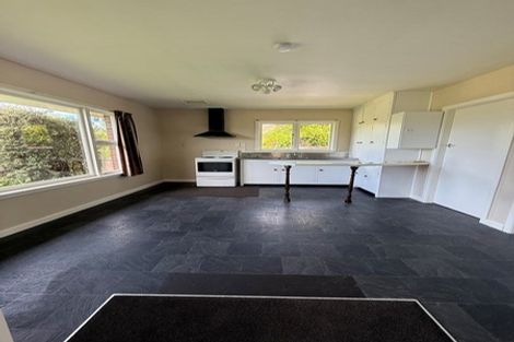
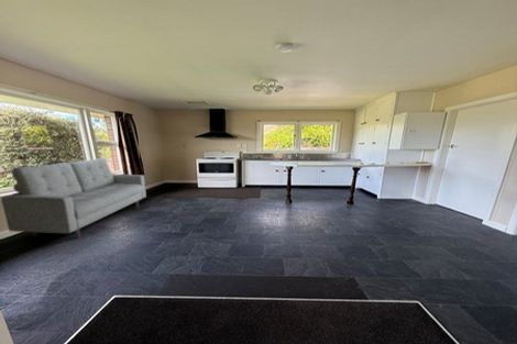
+ sofa (90, 191)
